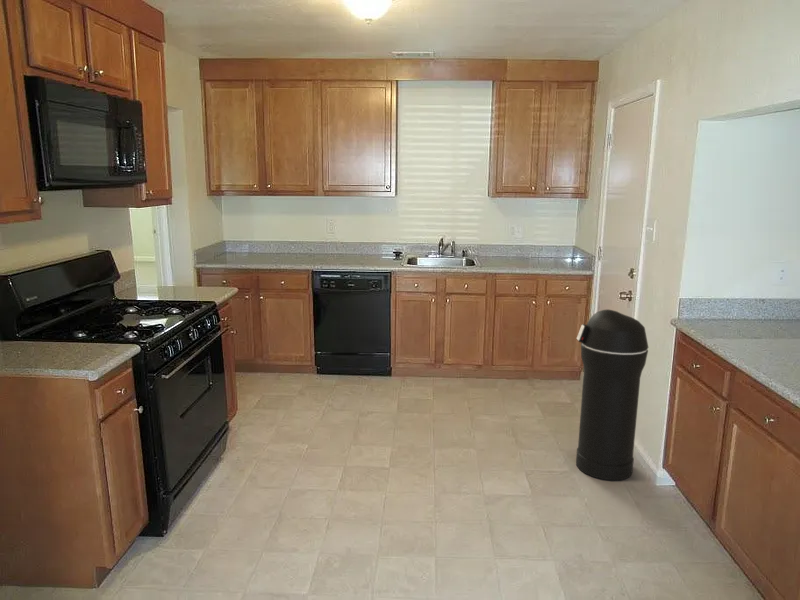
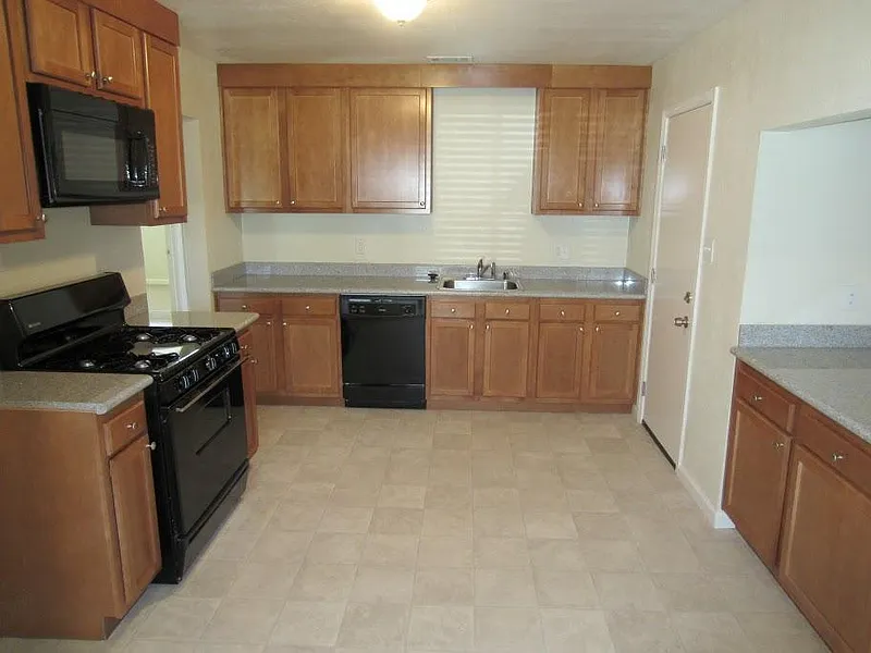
- trash can (607, 390)
